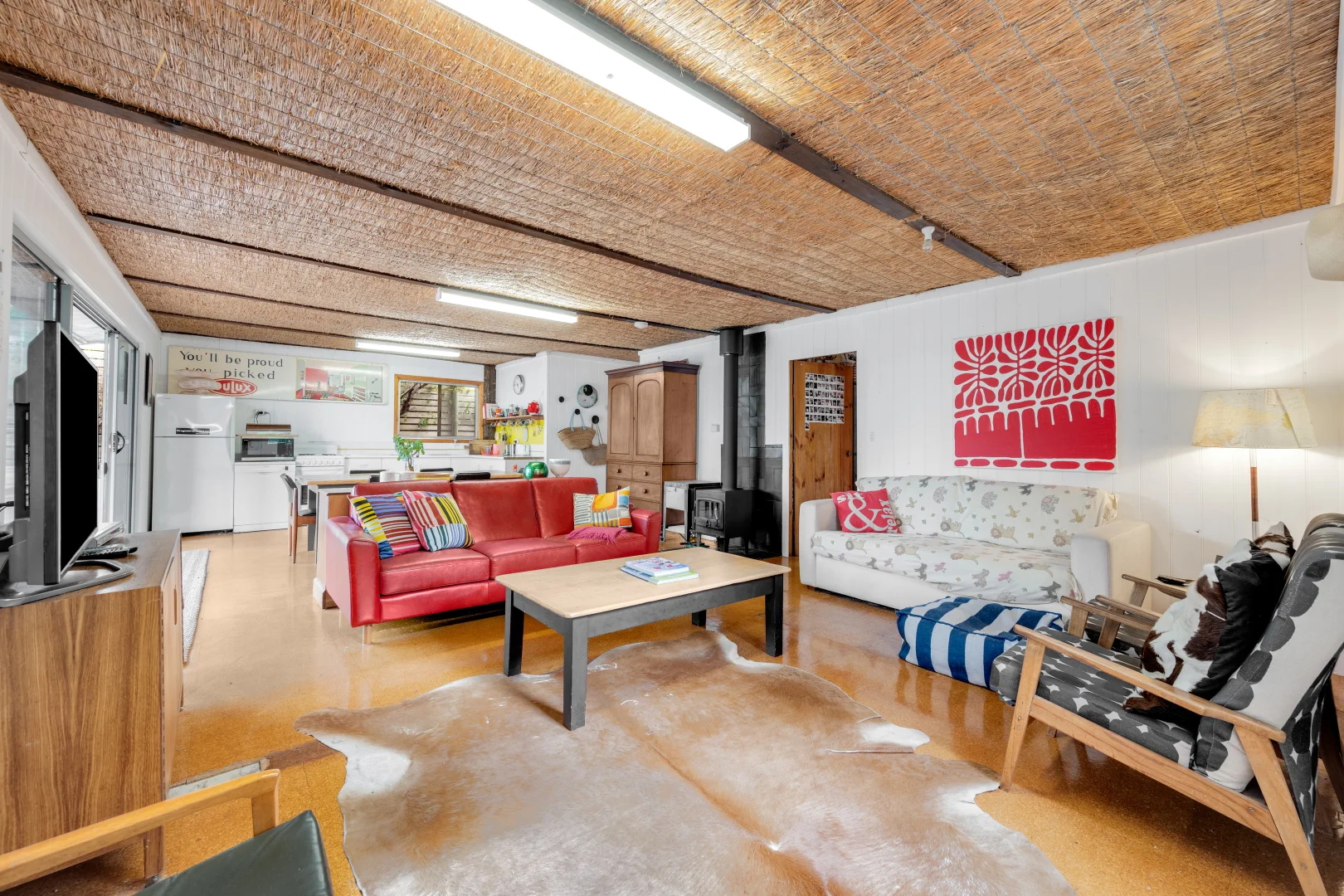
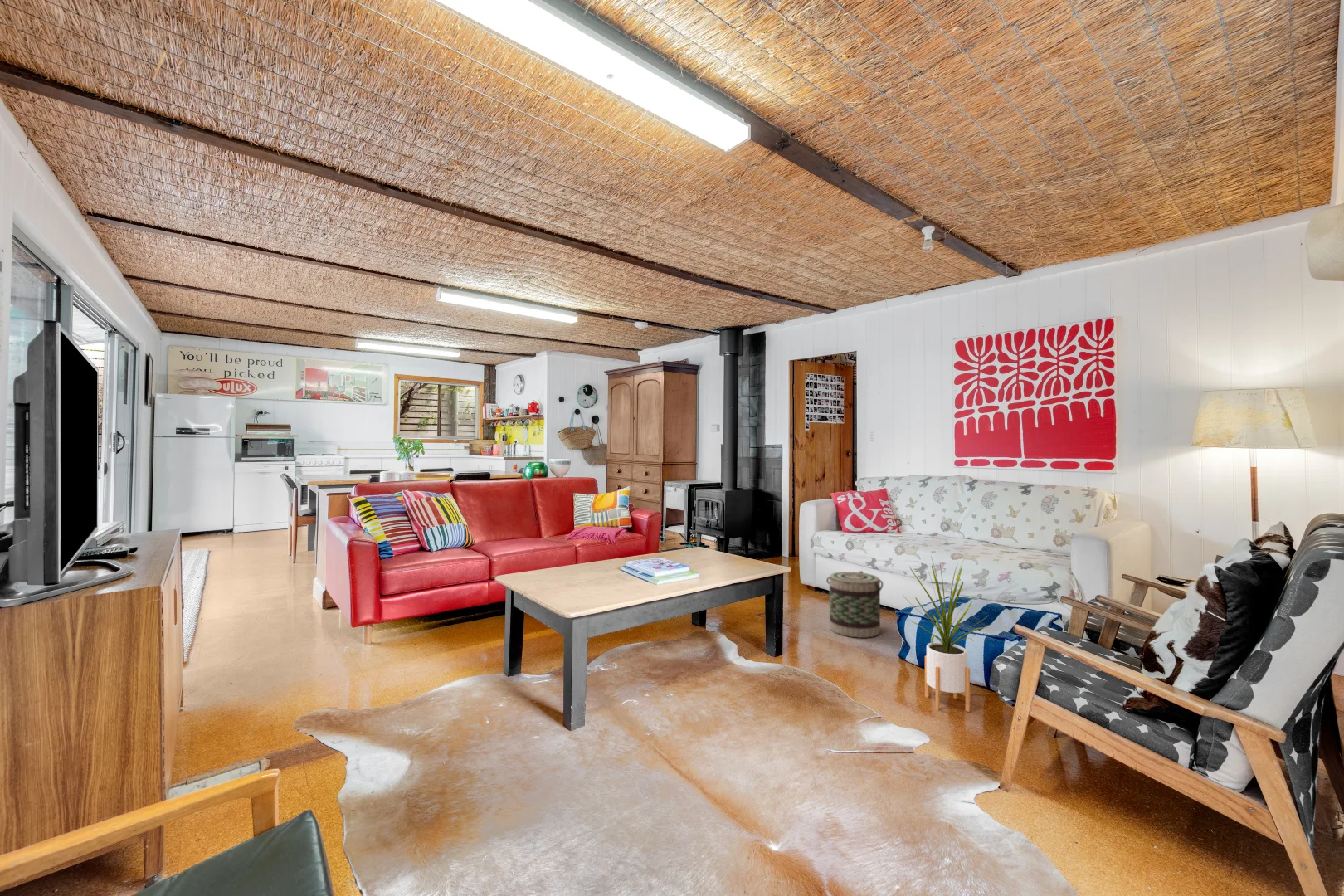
+ basket (855, 601)
+ house plant (948, 631)
